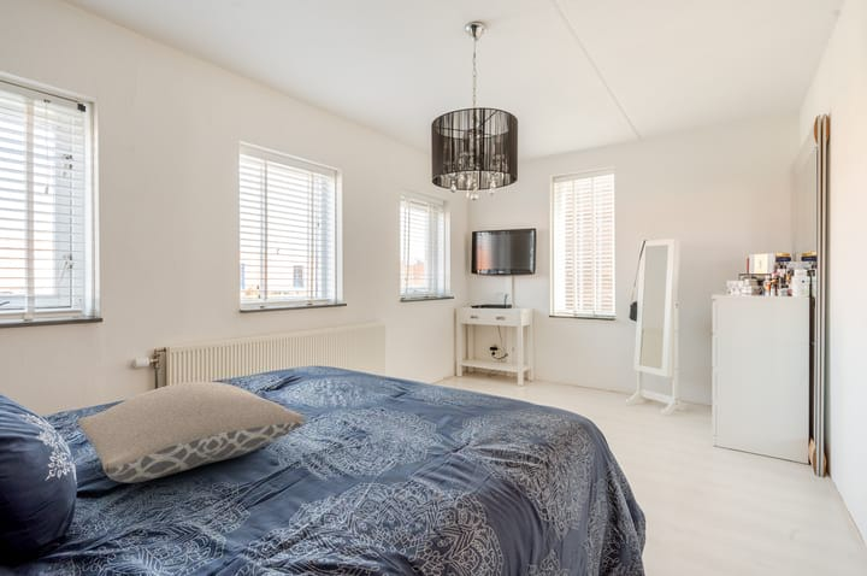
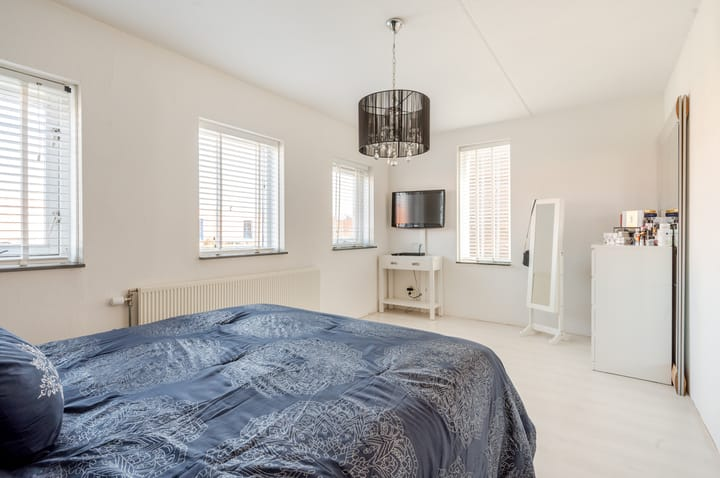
- pillow (191, 421)
